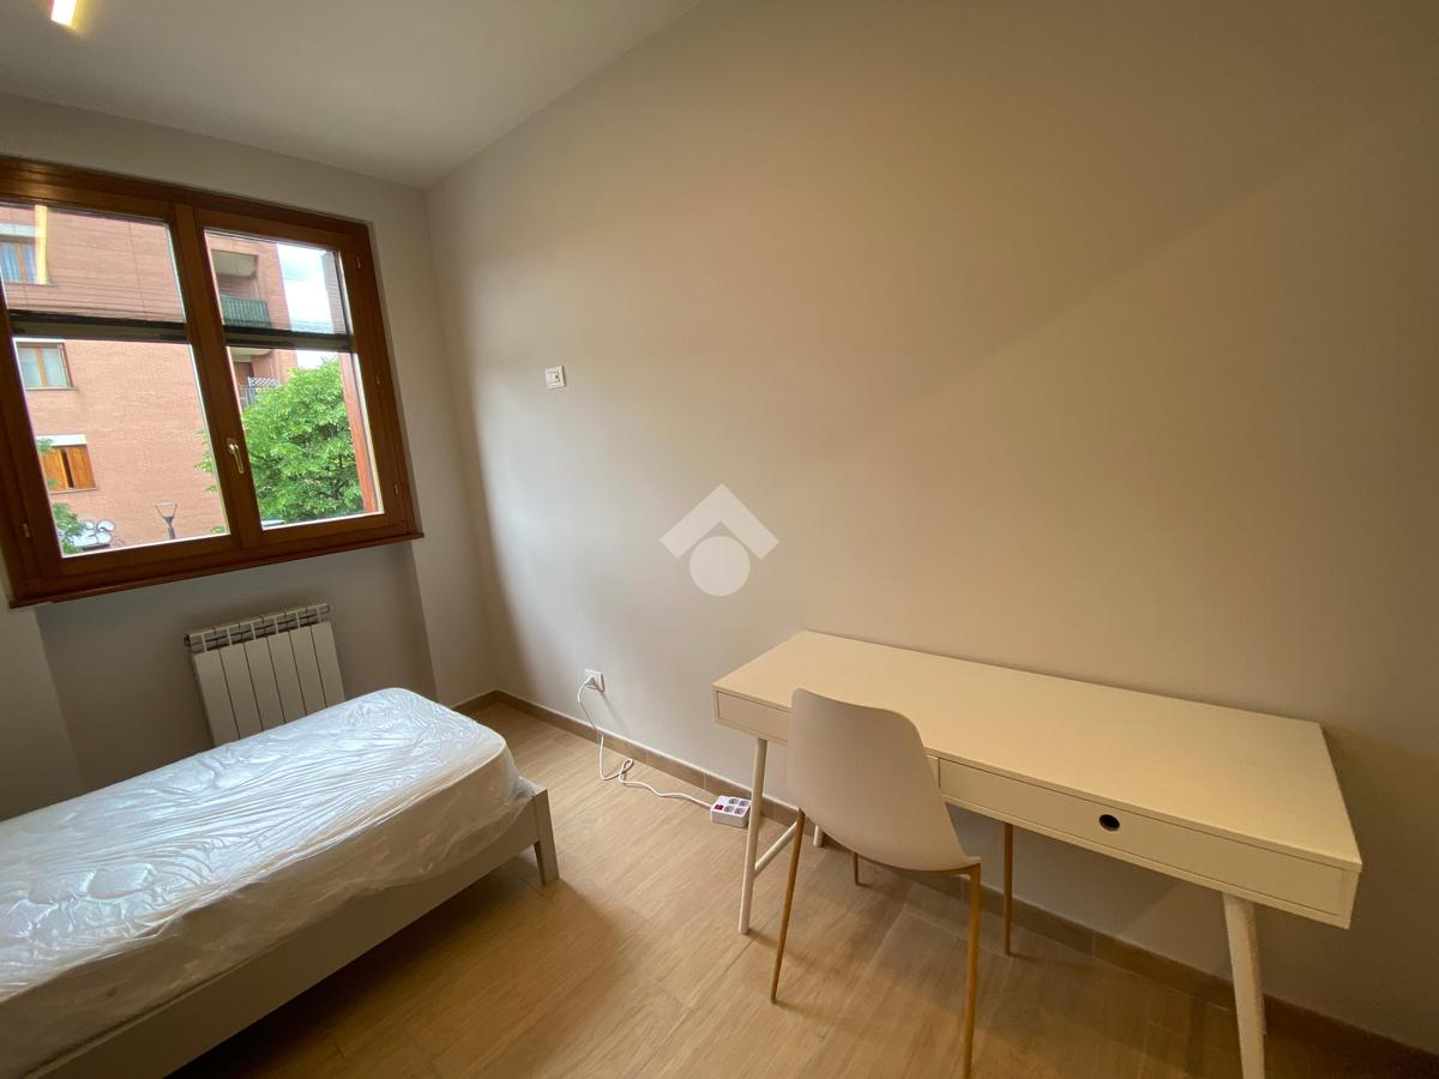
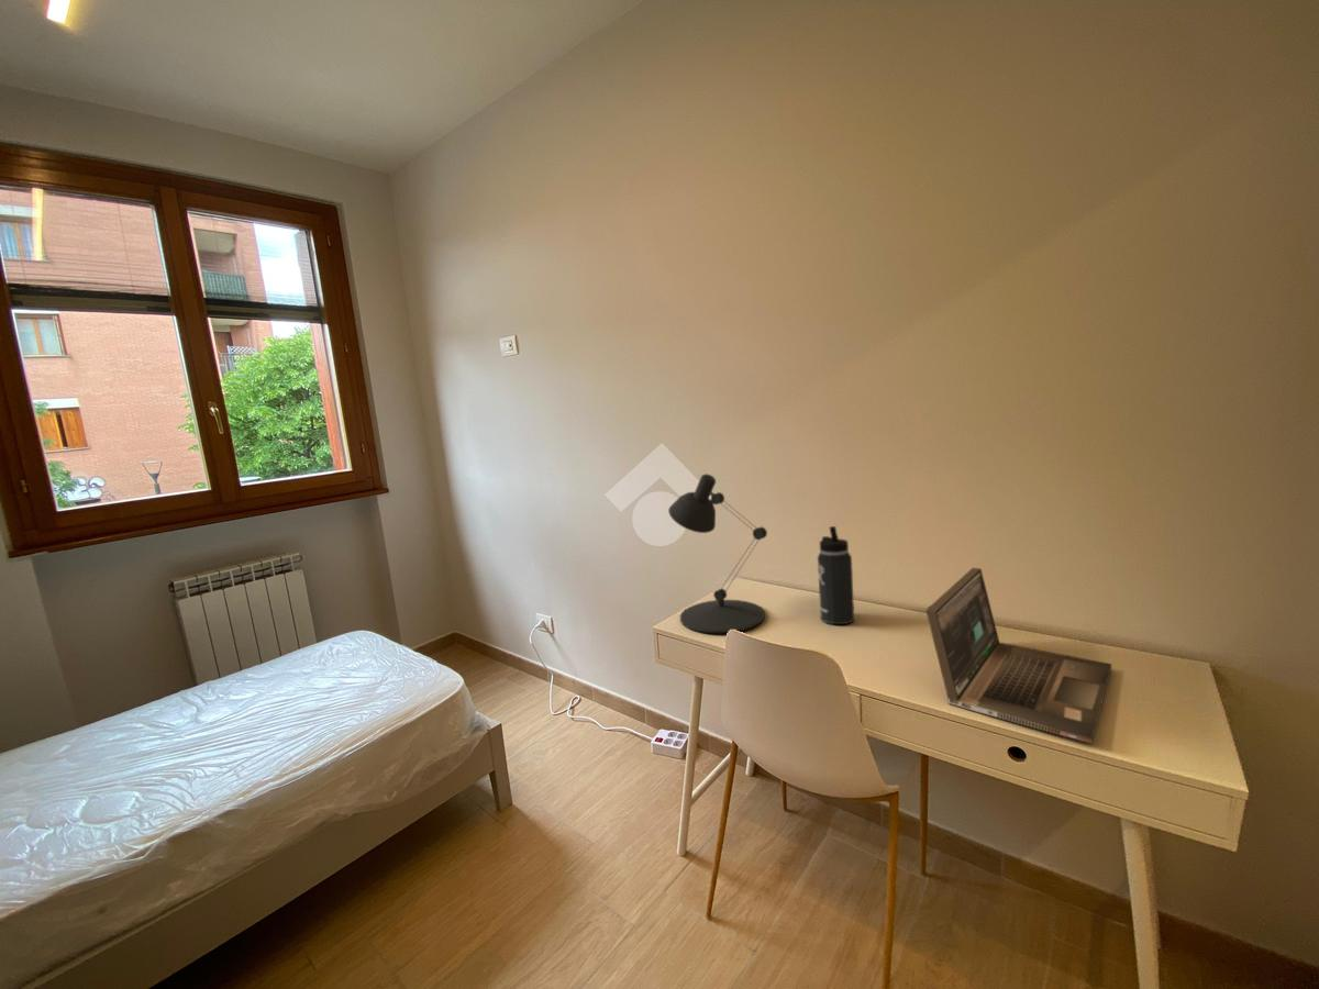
+ thermos bottle (833, 571)
+ laptop (1021, 646)
+ desk lamp (710, 531)
